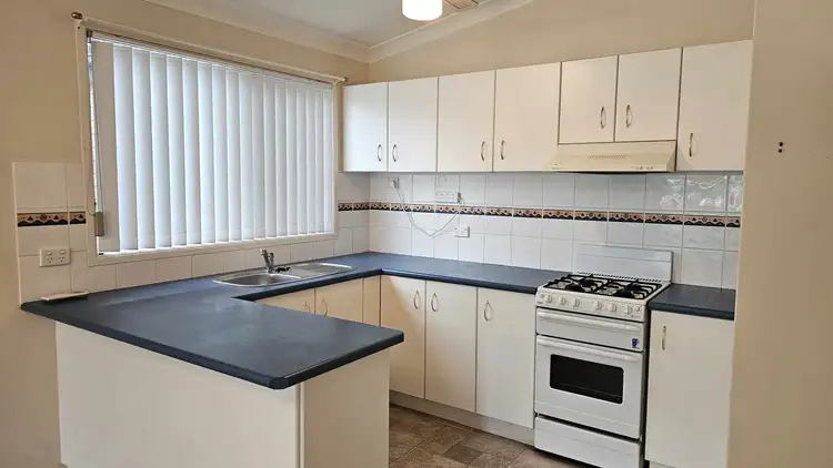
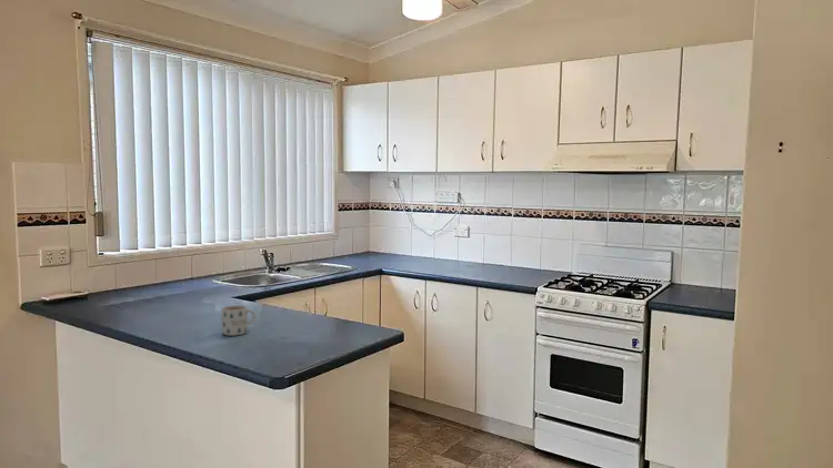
+ mug (239, 319)
